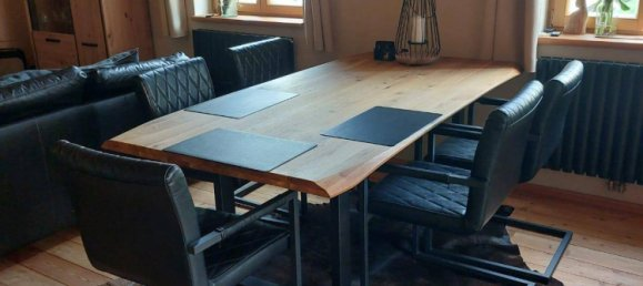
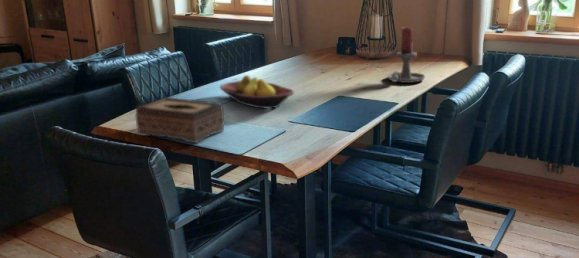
+ tissue box (180, 118)
+ candle holder (404, 54)
+ fruit bowl (255, 89)
